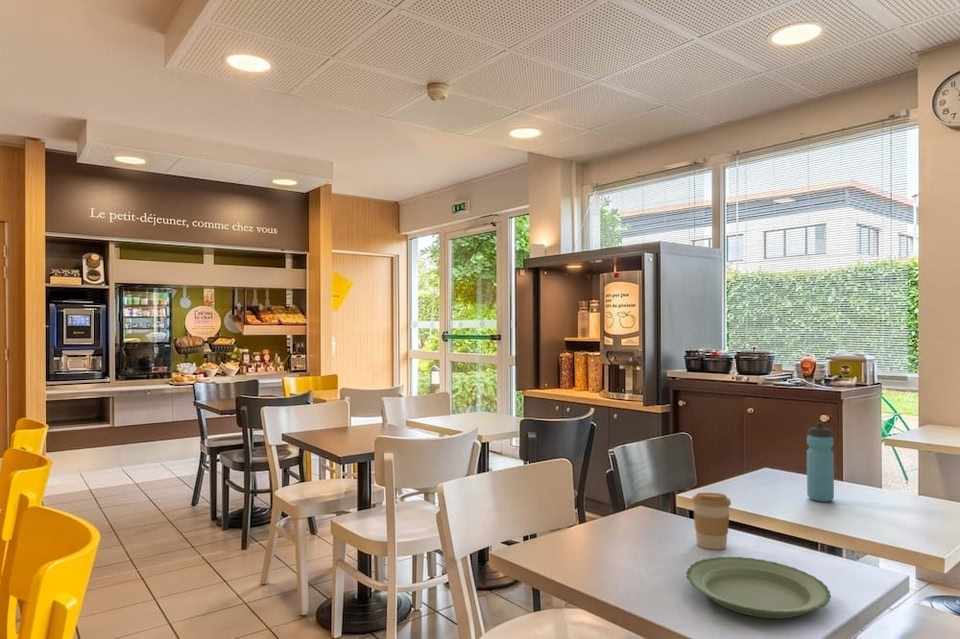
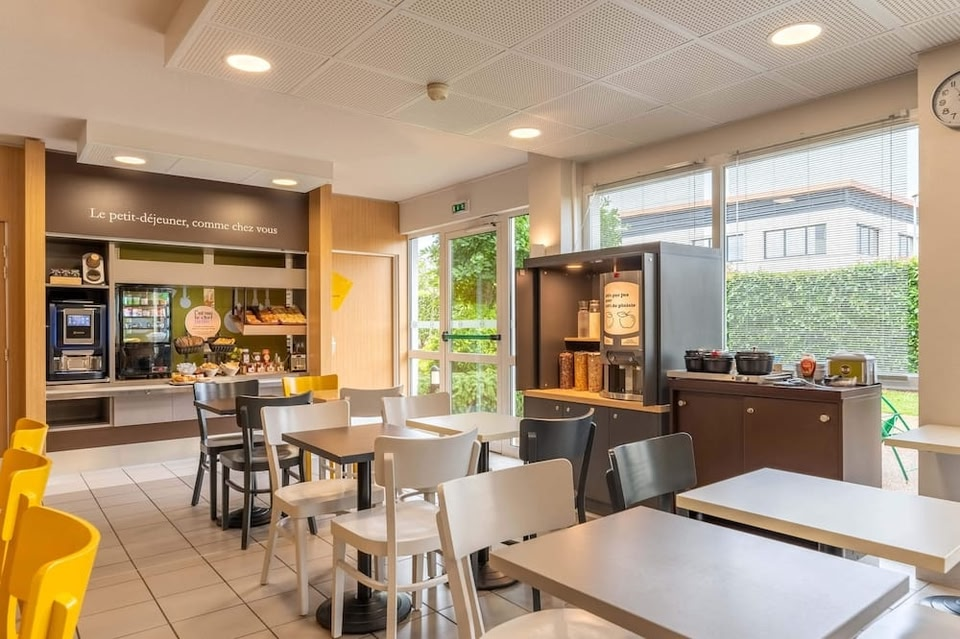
- coffee cup (711, 518)
- water bottle (820, 460)
- plate (755, 589)
